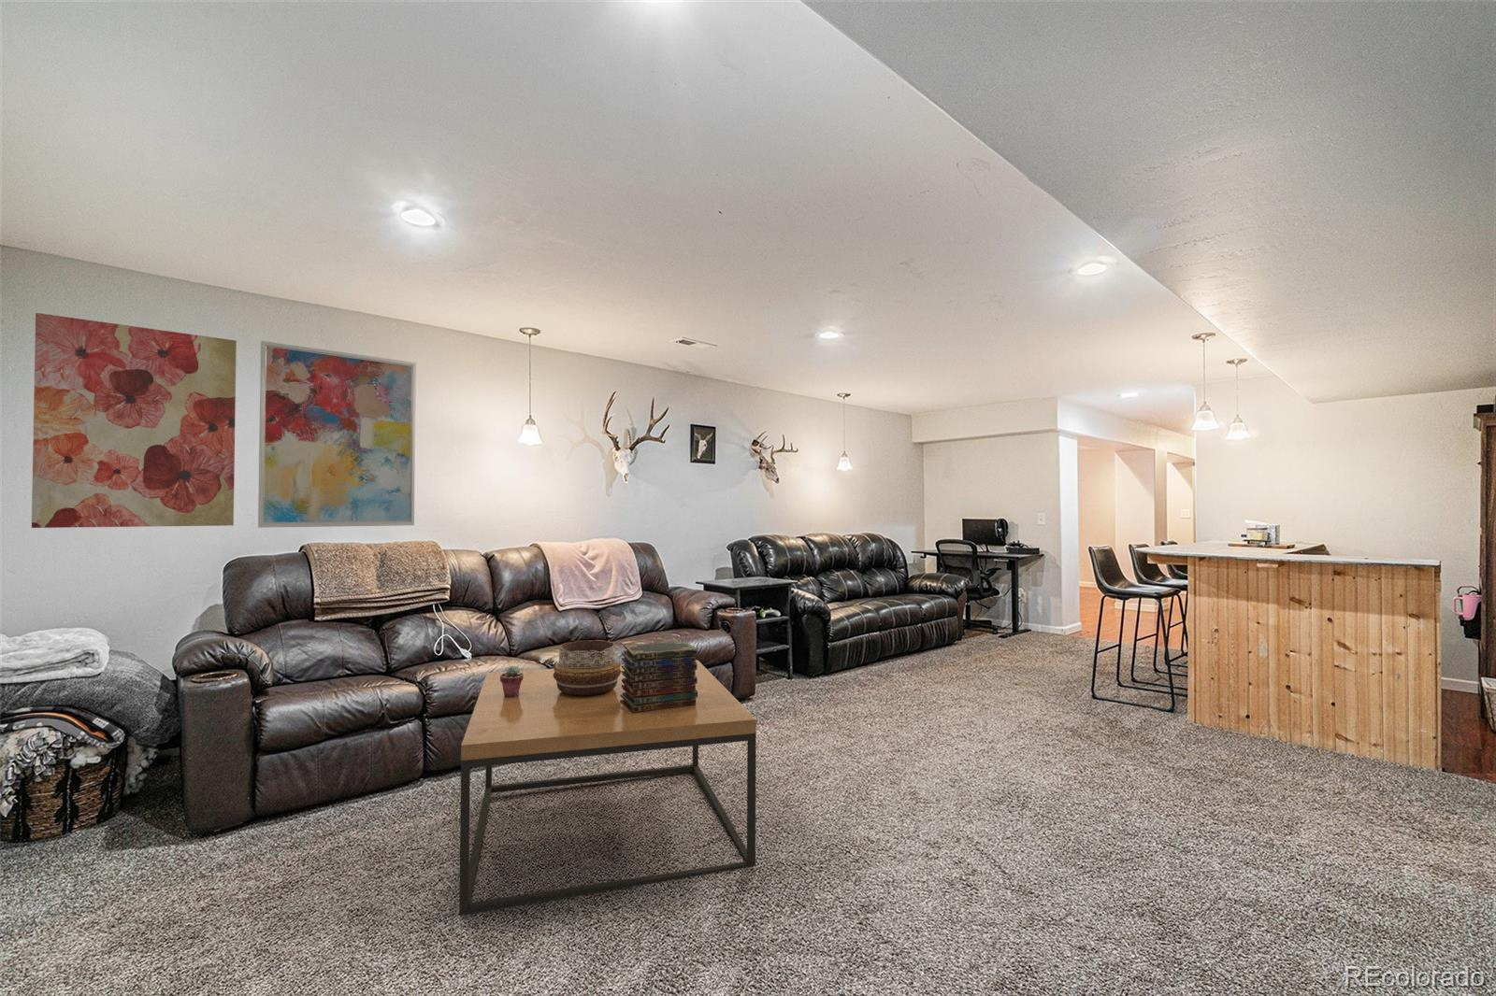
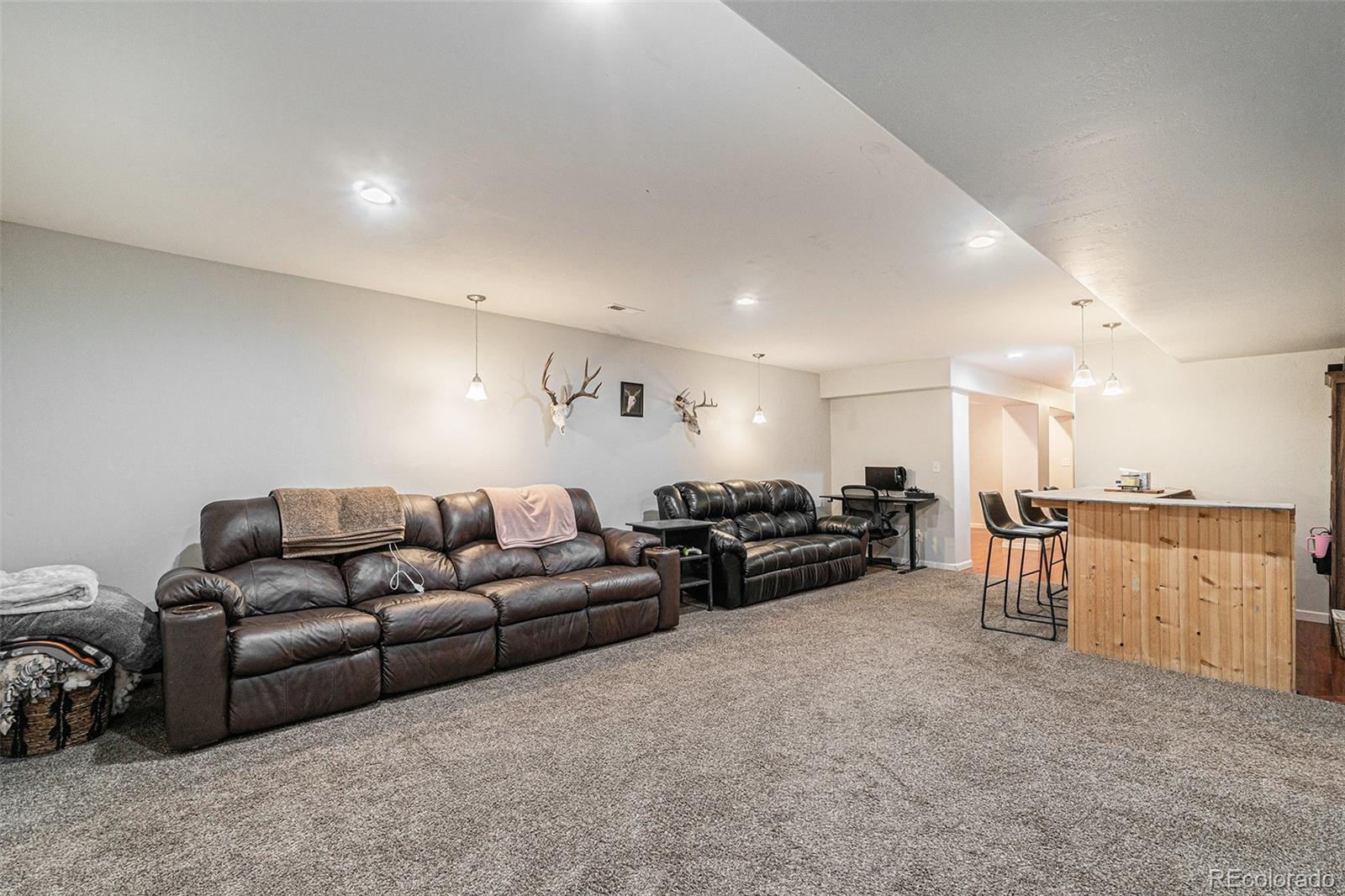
- book stack (658, 674)
- potted succulent (512, 679)
- wall art (343, 439)
- wall art (141, 427)
- decorative bowl (587, 666)
- coffee table (605, 754)
